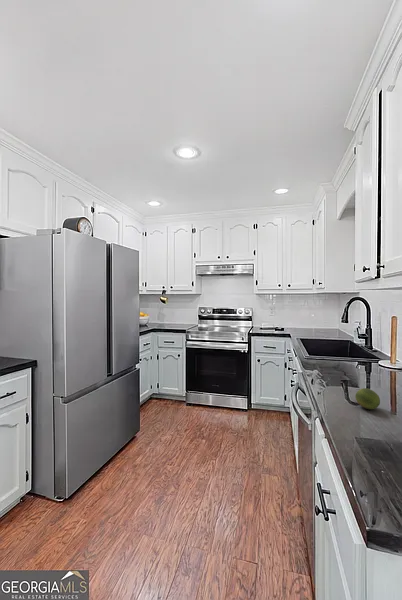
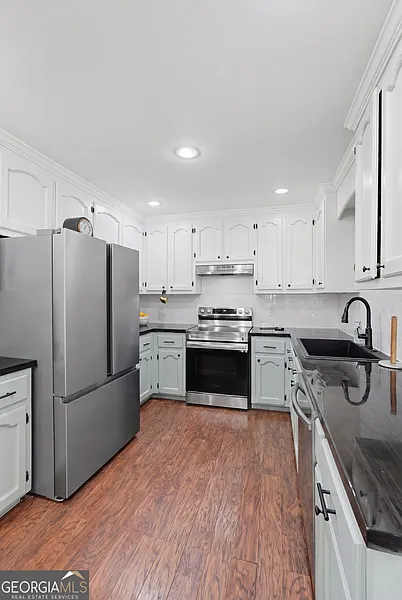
- fruit (367, 398)
